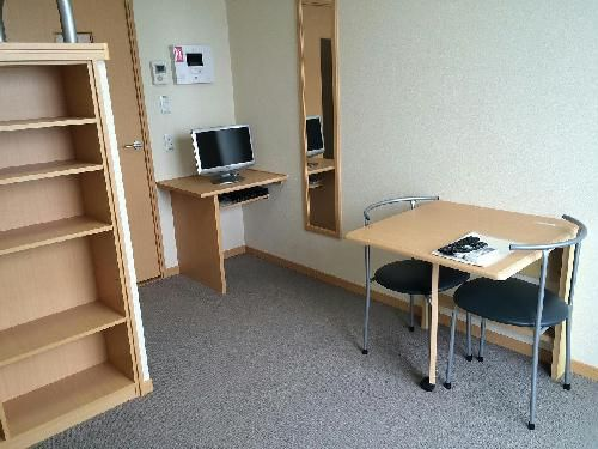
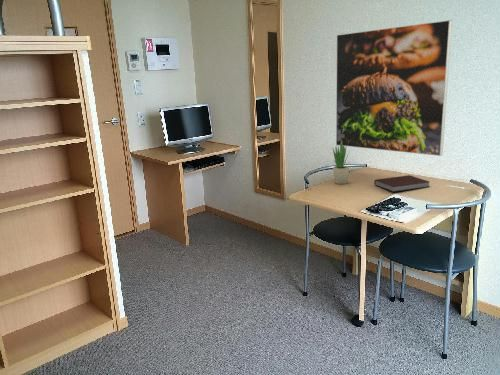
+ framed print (386, 91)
+ potted plant (339, 160)
+ notebook (401, 183)
